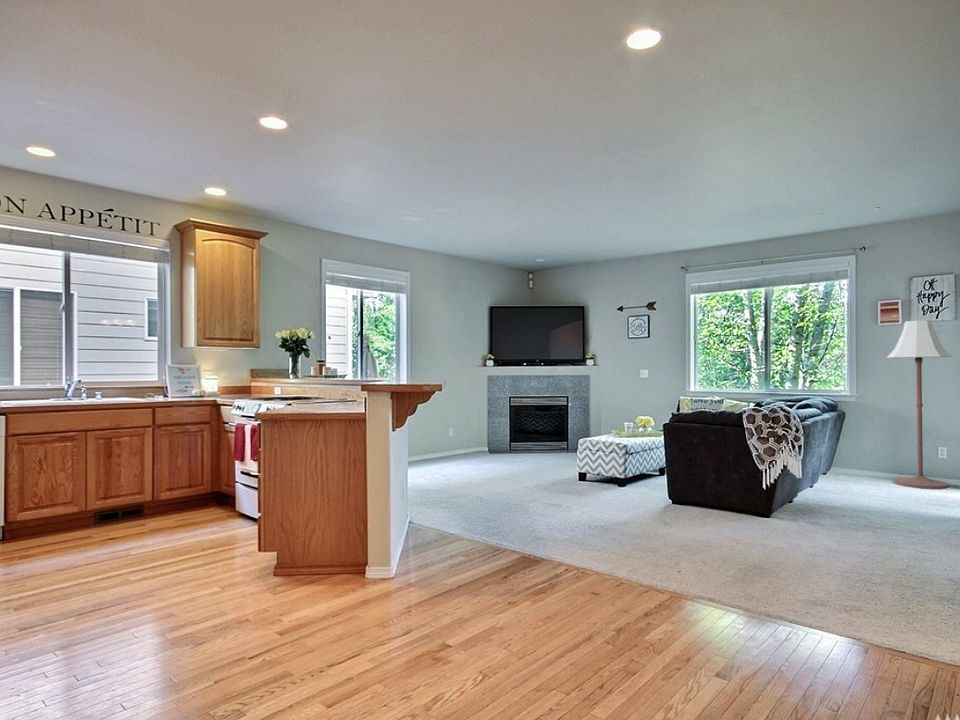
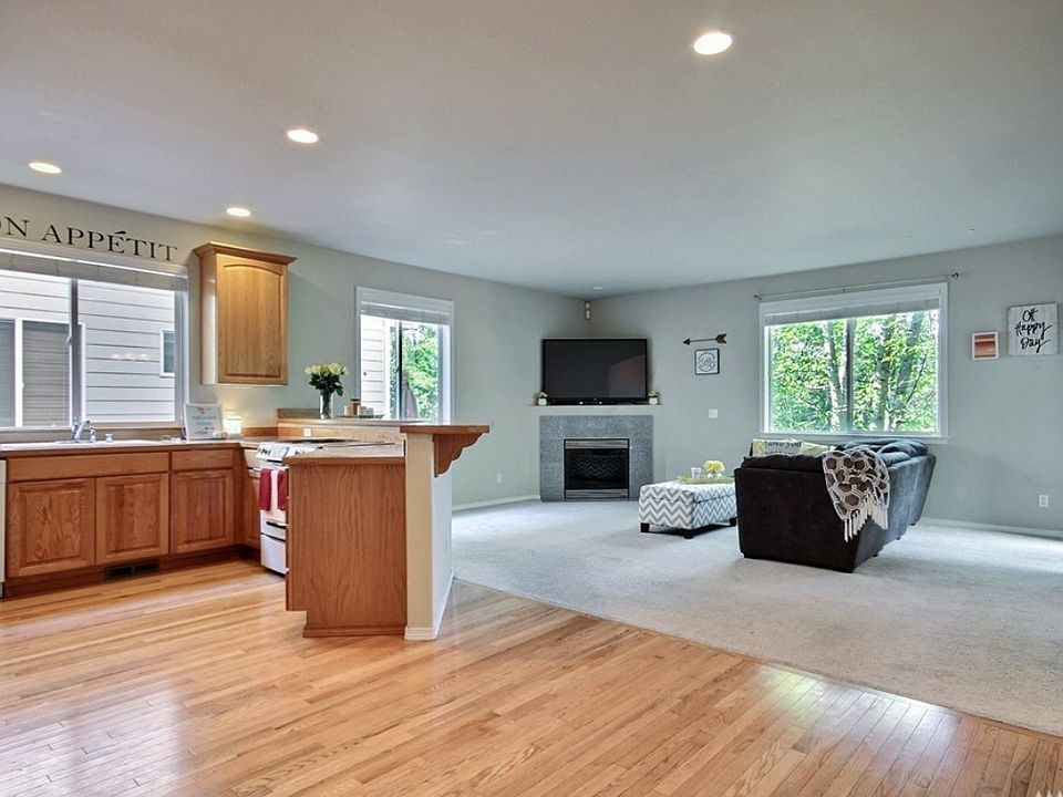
- floor lamp (919, 402)
